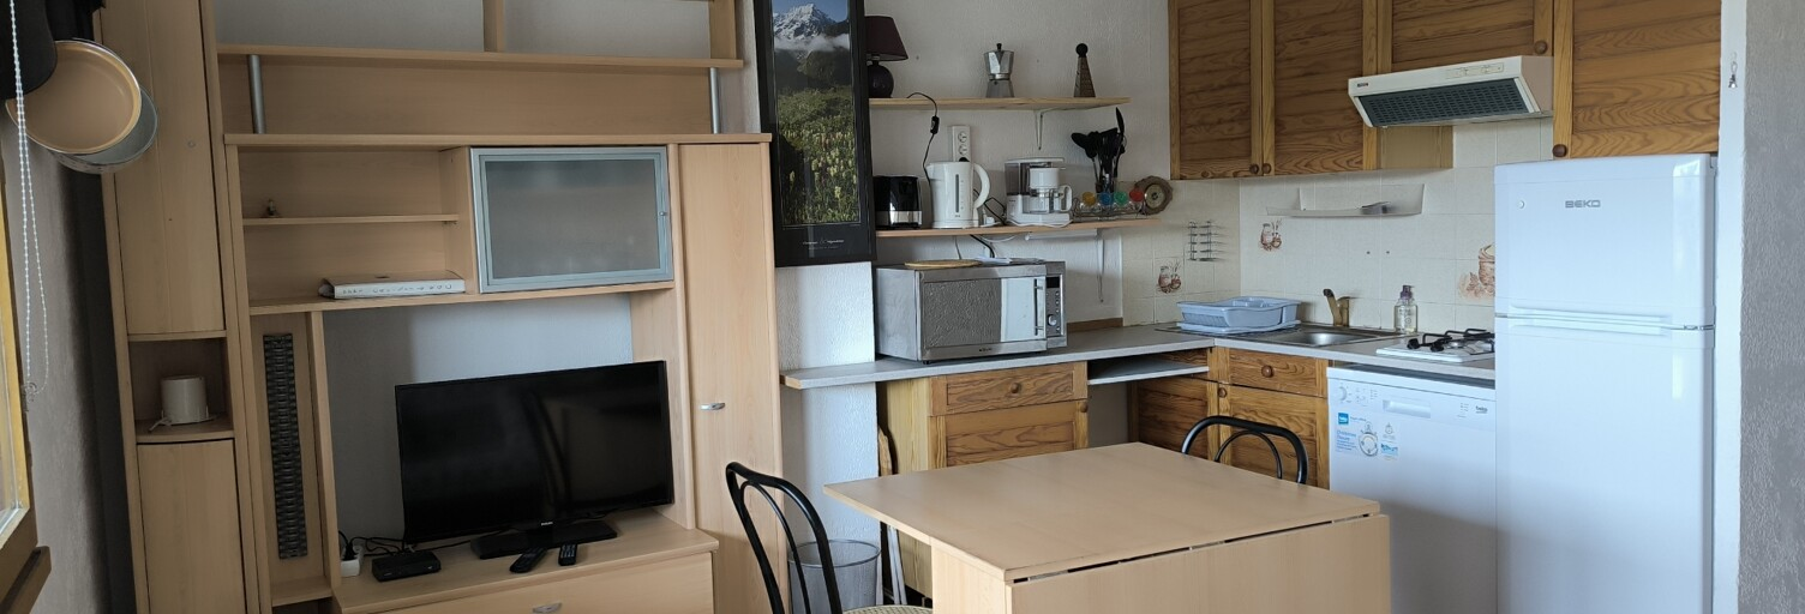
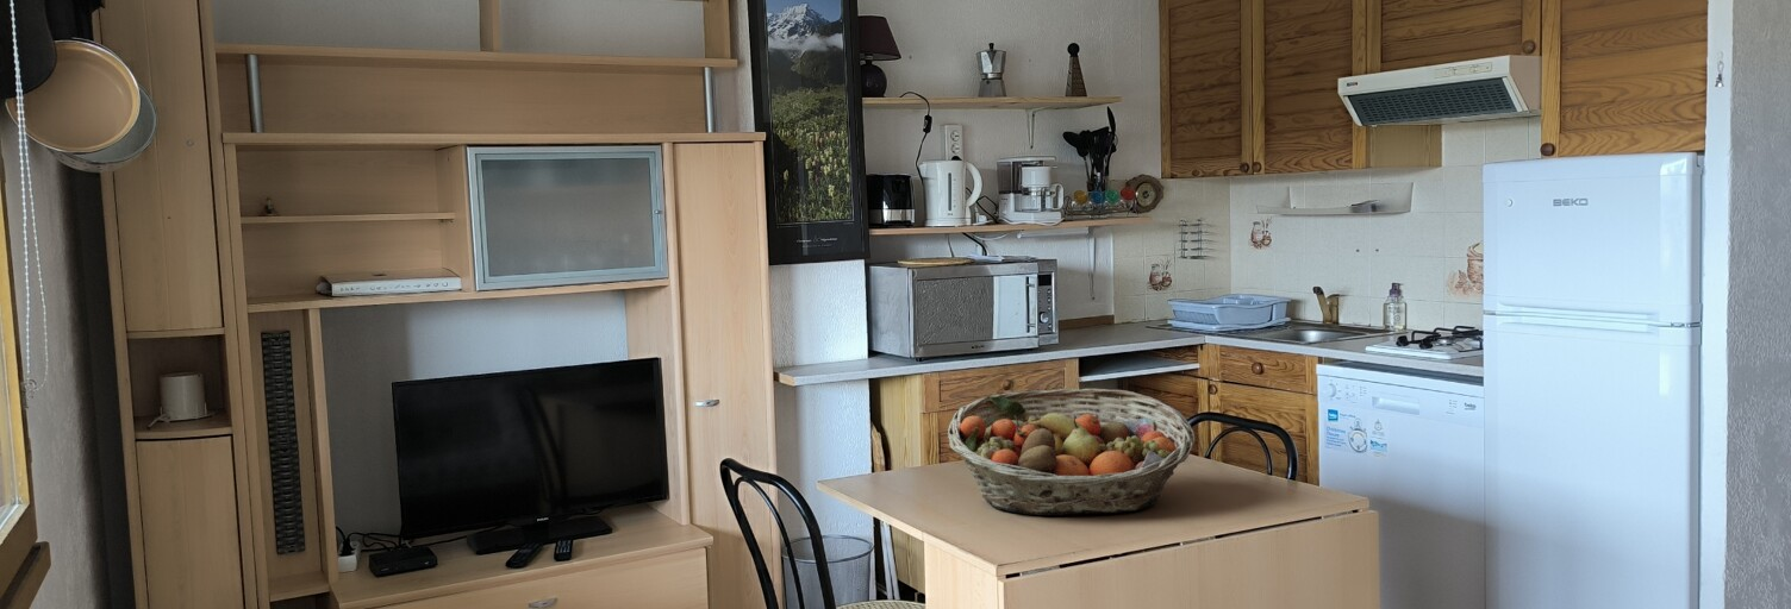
+ fruit basket (1069, 448)
